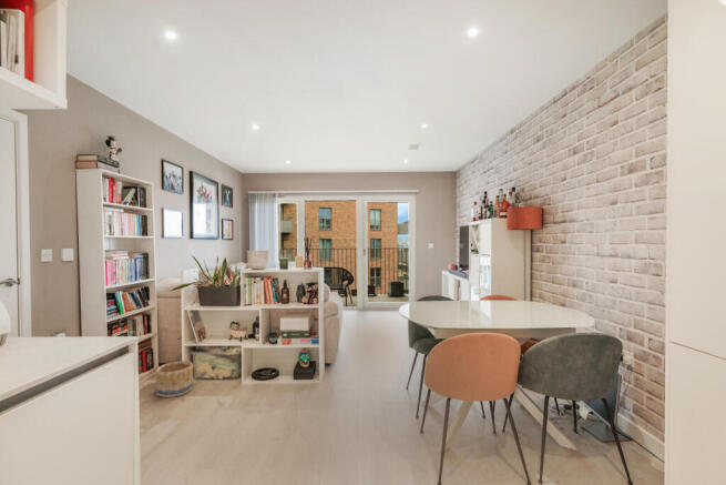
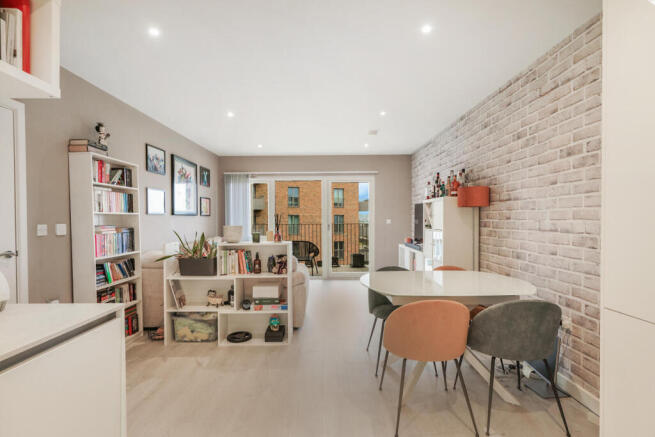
- basket (174, 378)
